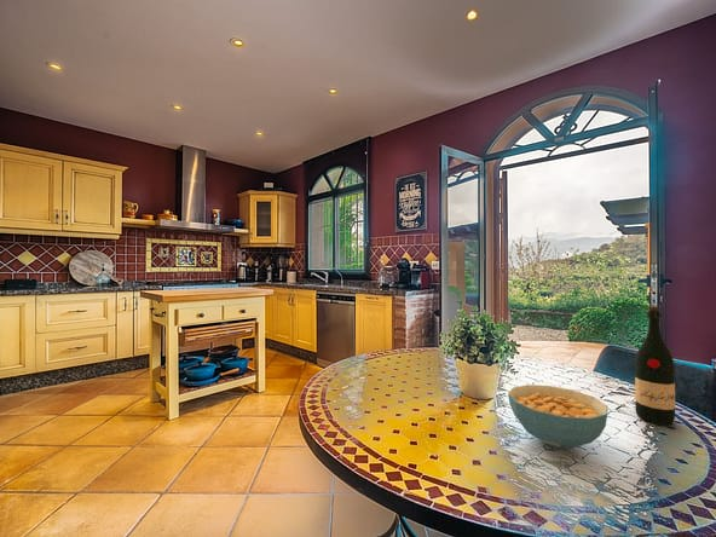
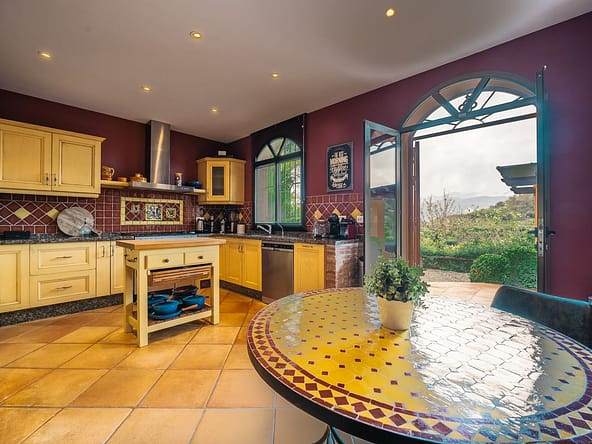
- wine bottle (654, 362)
- cereal bowl (555, 420)
